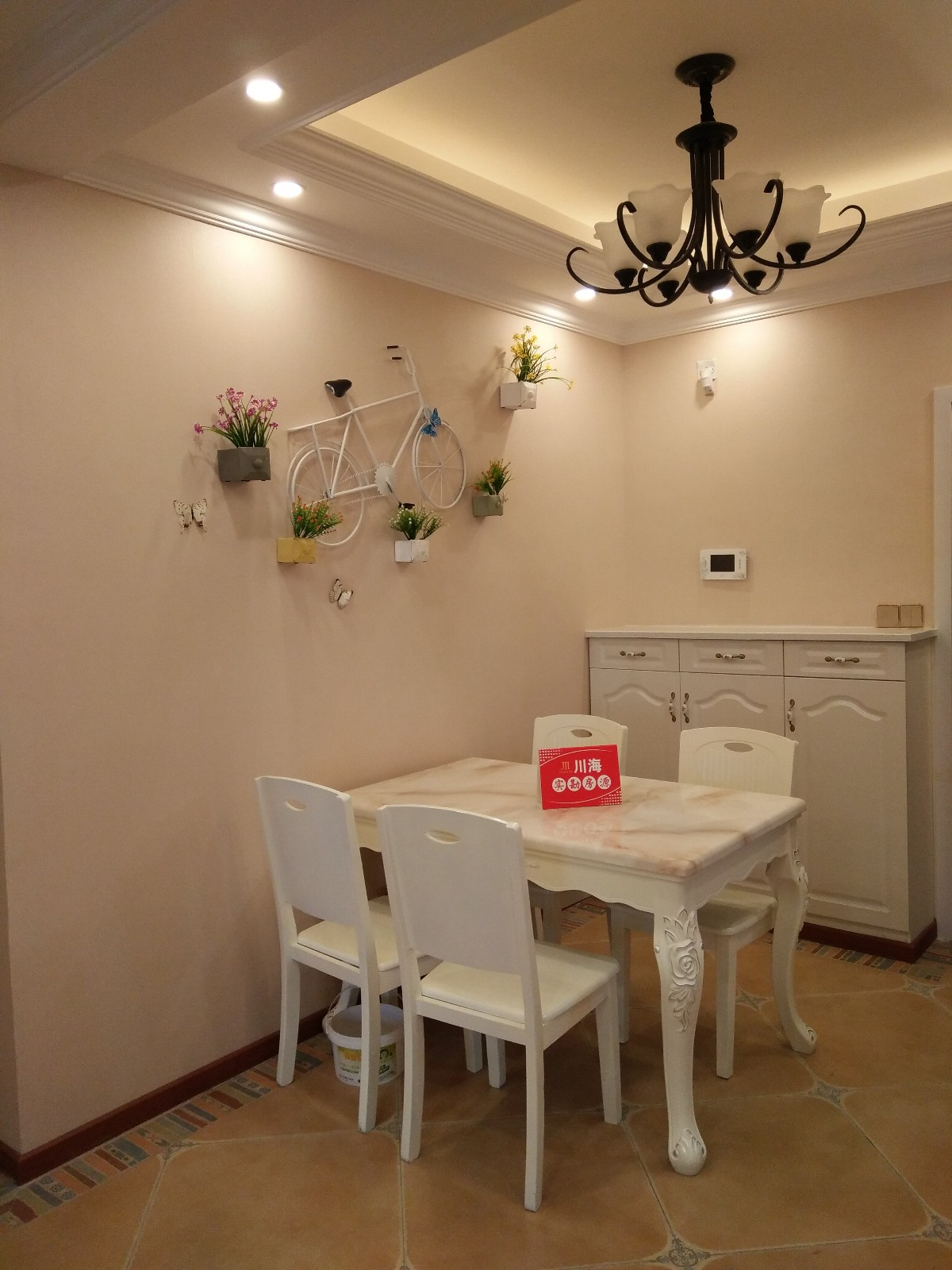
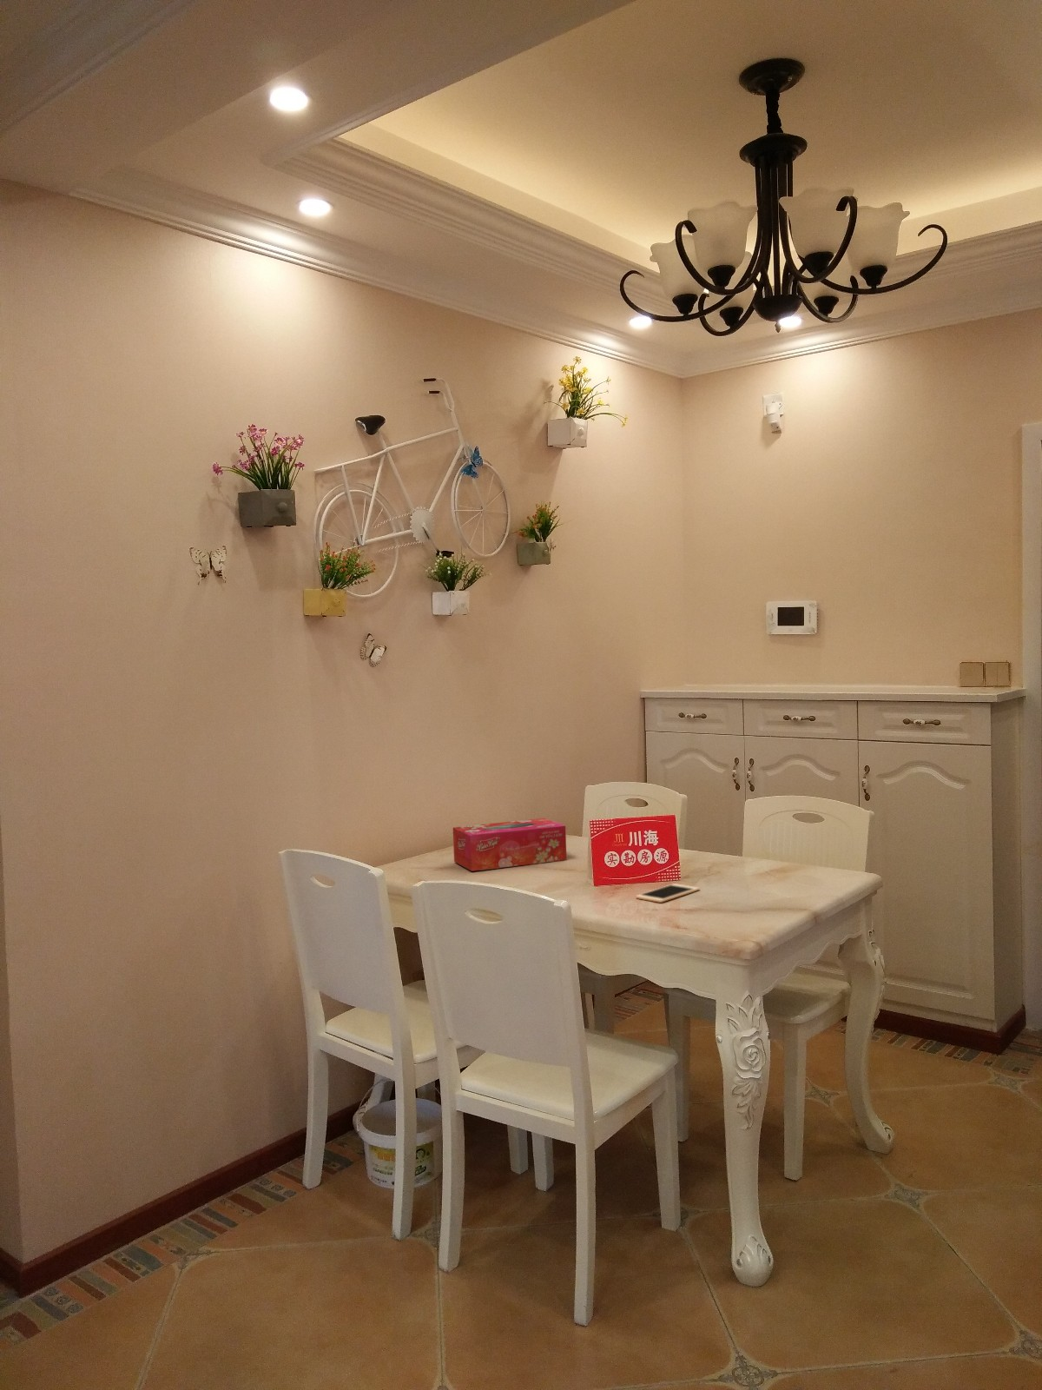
+ tissue box (509, 844)
+ cell phone (668, 892)
